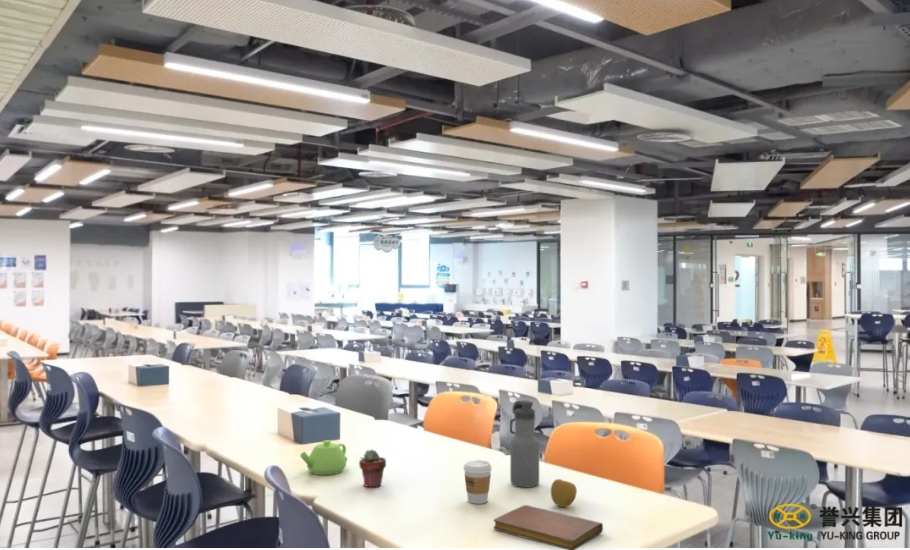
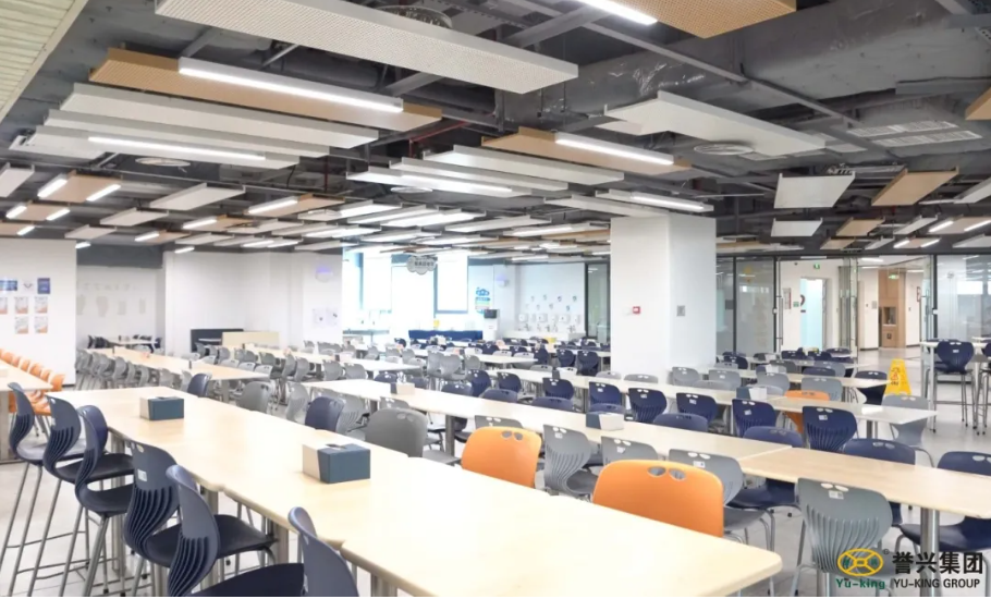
- coffee cup (477, 481)
- water bottle (524, 442)
- apple (563, 492)
- potted succulent (372, 467)
- notebook (547, 525)
- teapot (324, 456)
